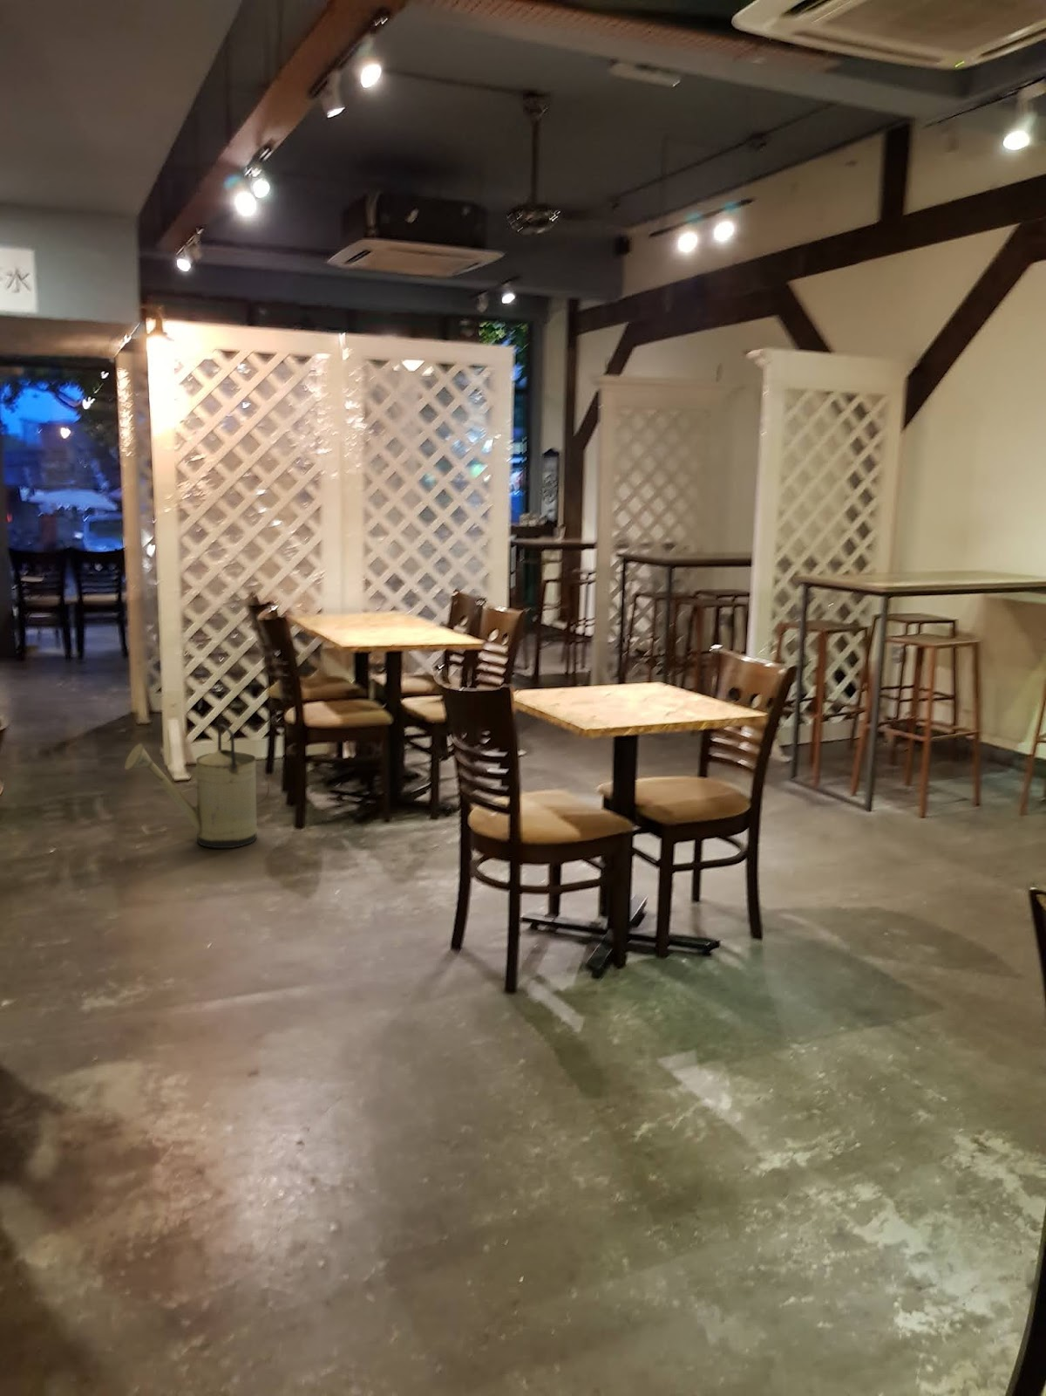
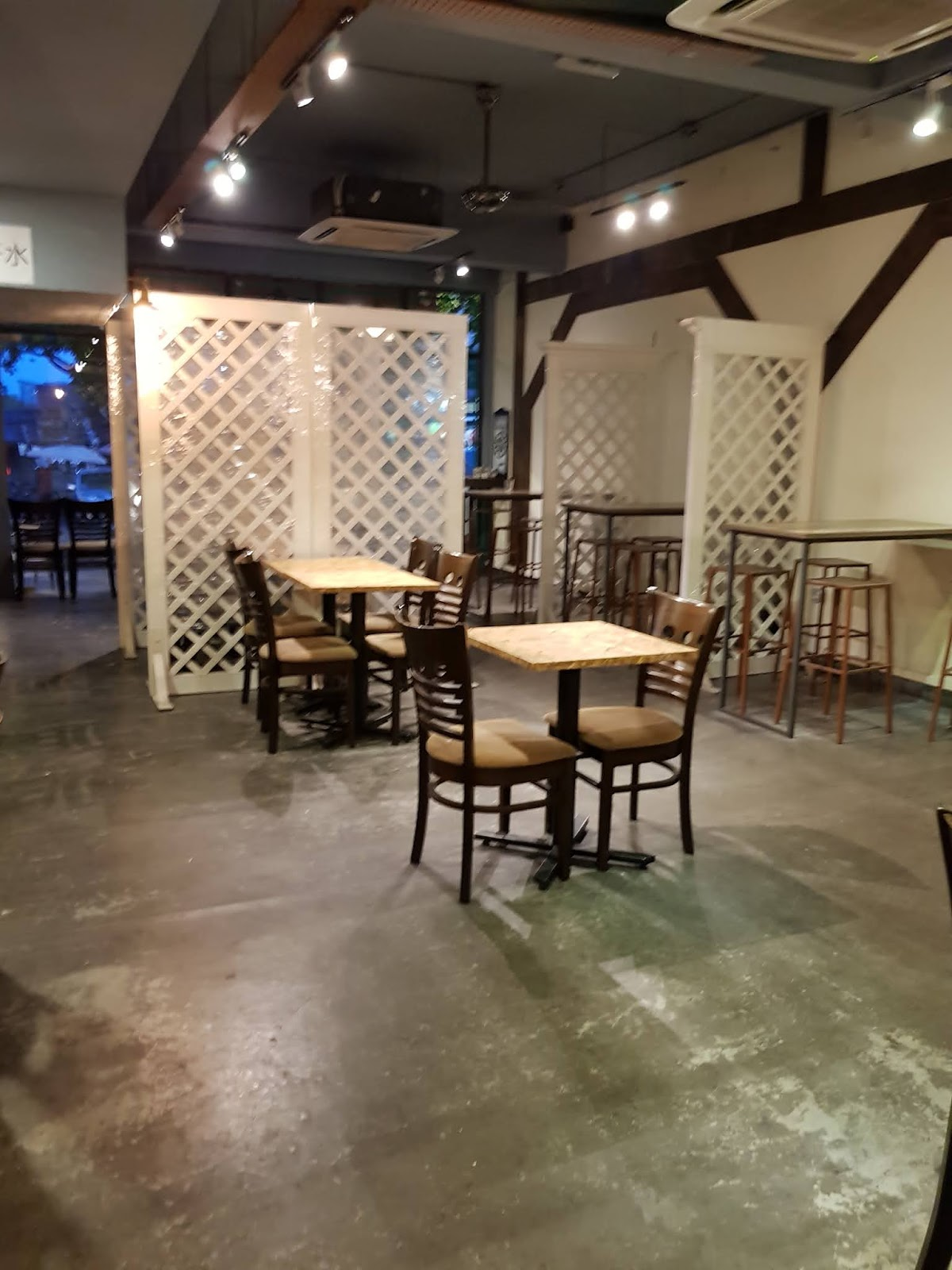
- watering can (199, 786)
